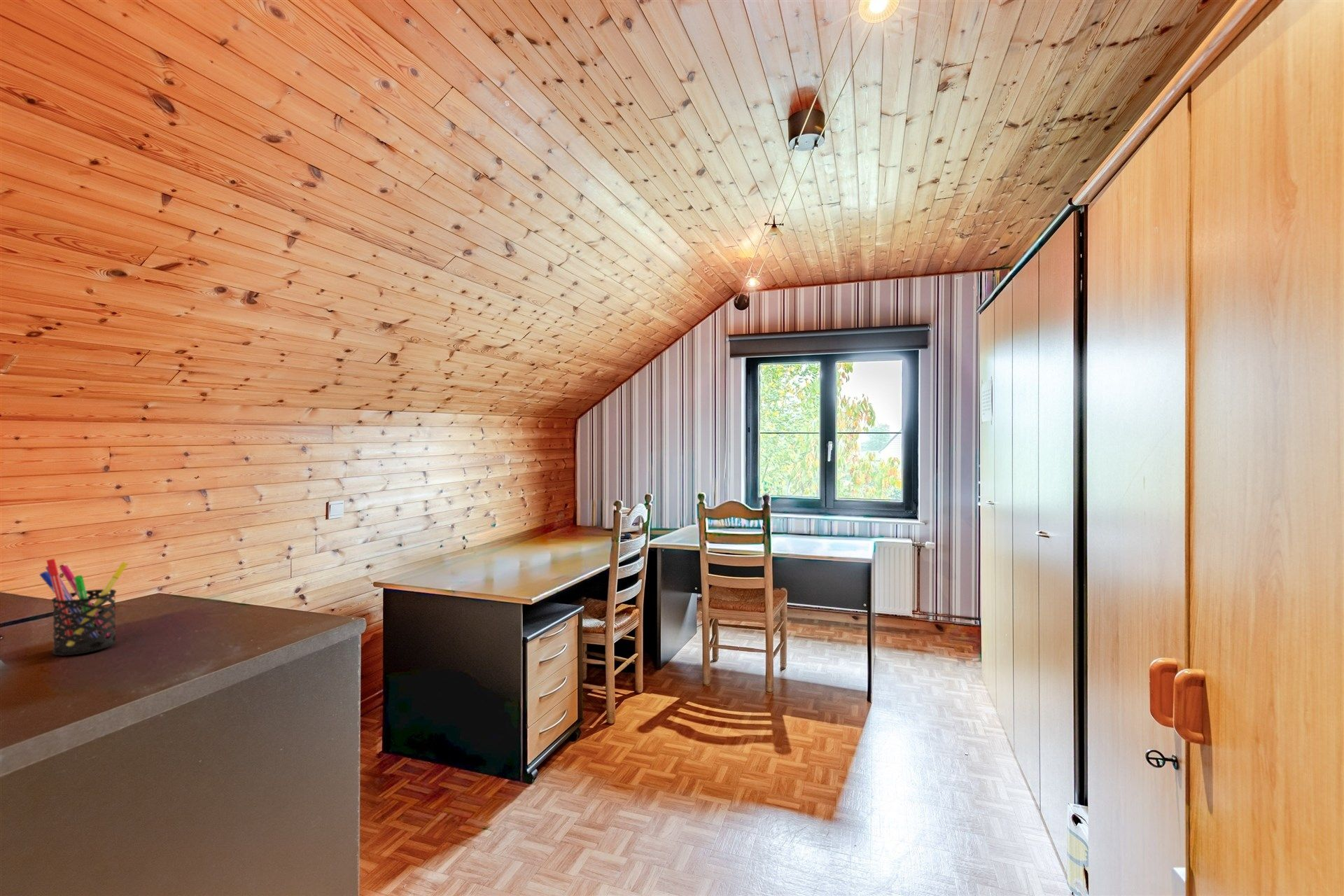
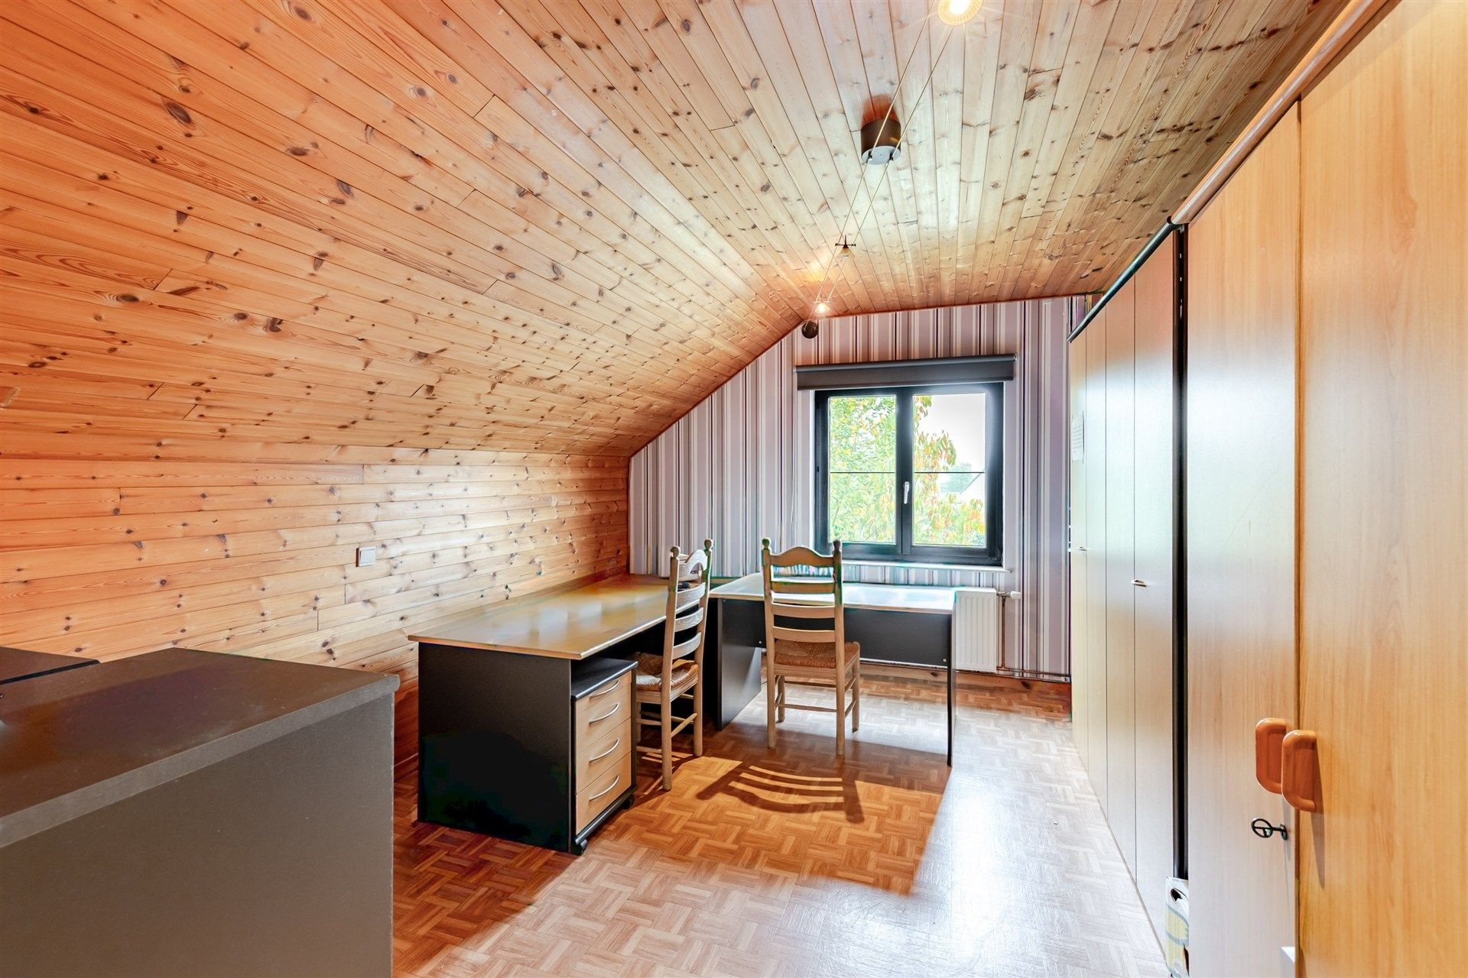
- pen holder (80, 603)
